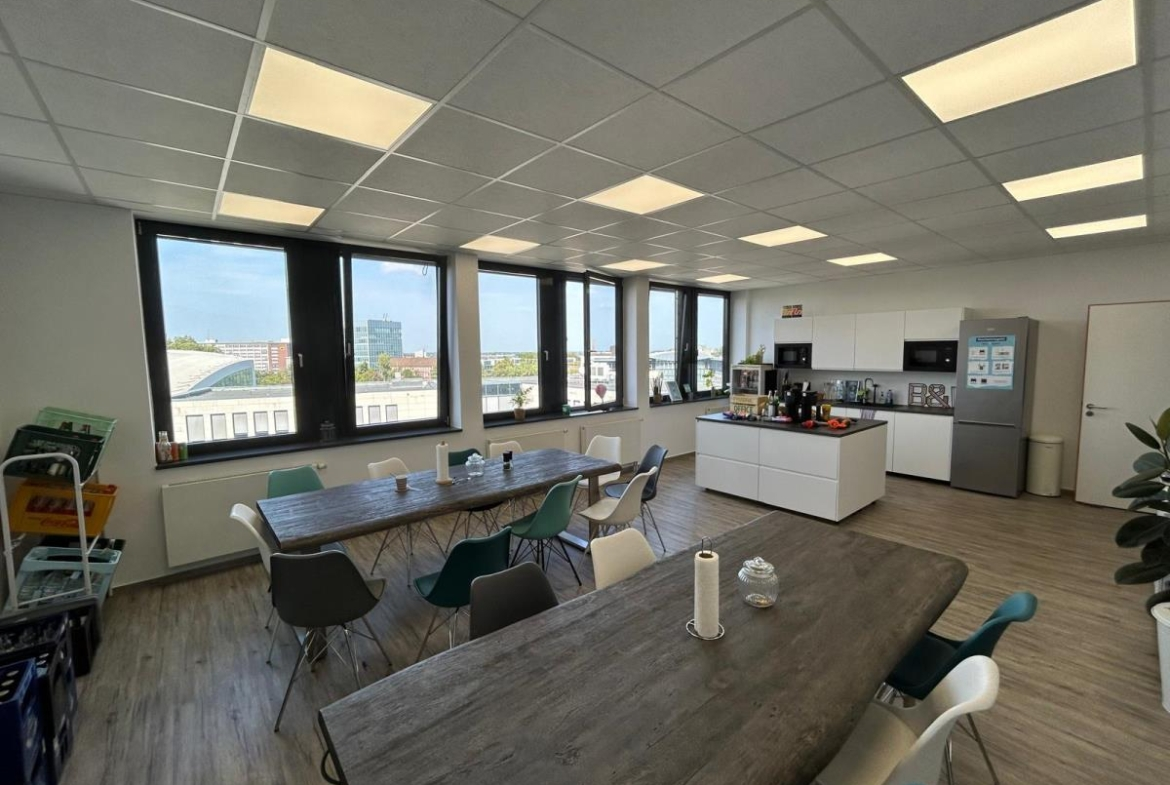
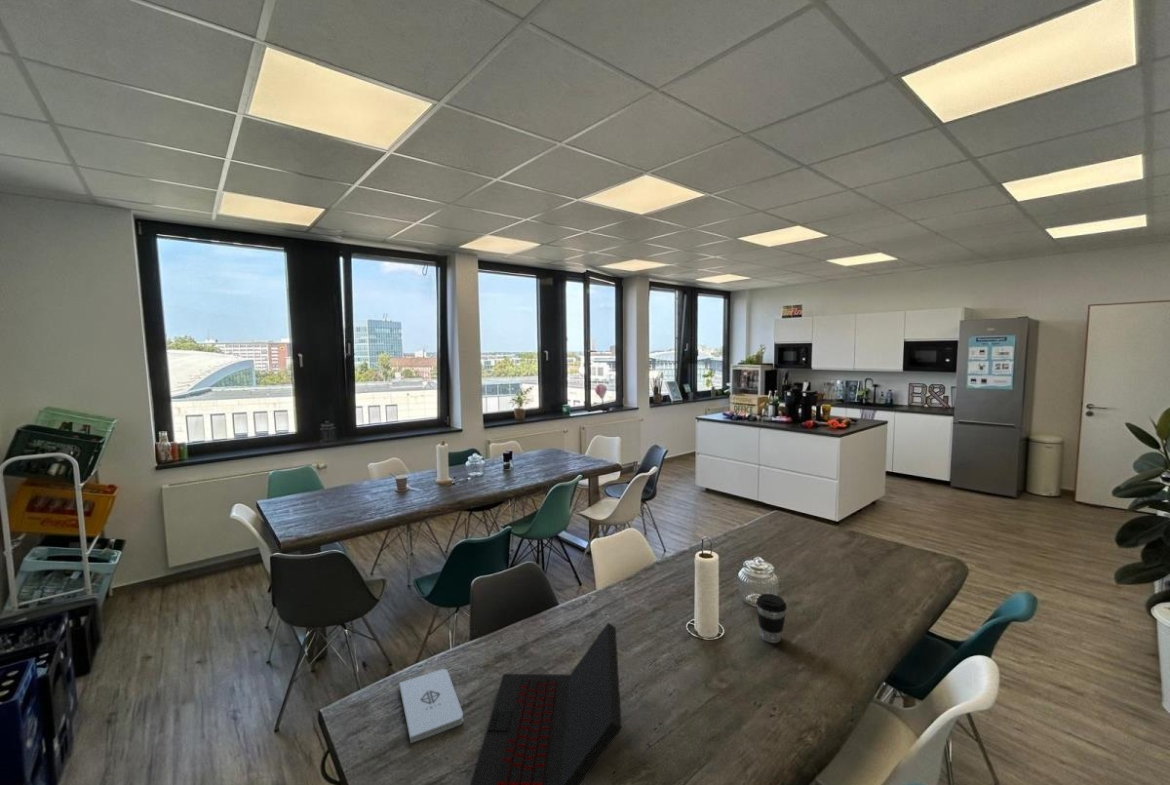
+ laptop (552, 699)
+ coffee cup (770, 618)
+ notepad (430, 701)
